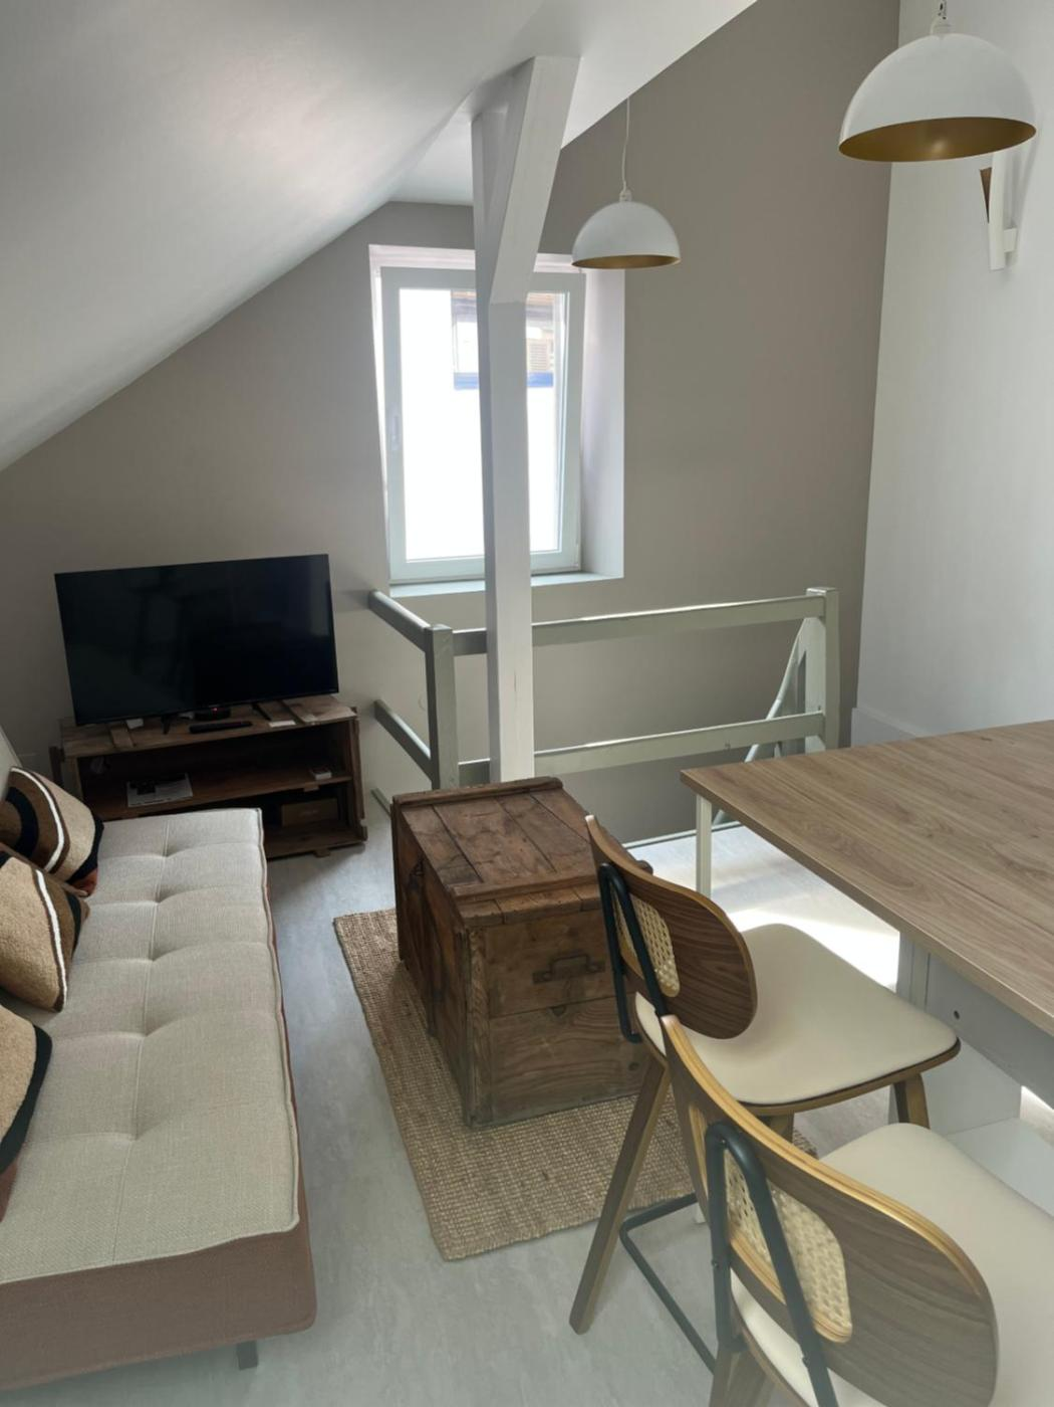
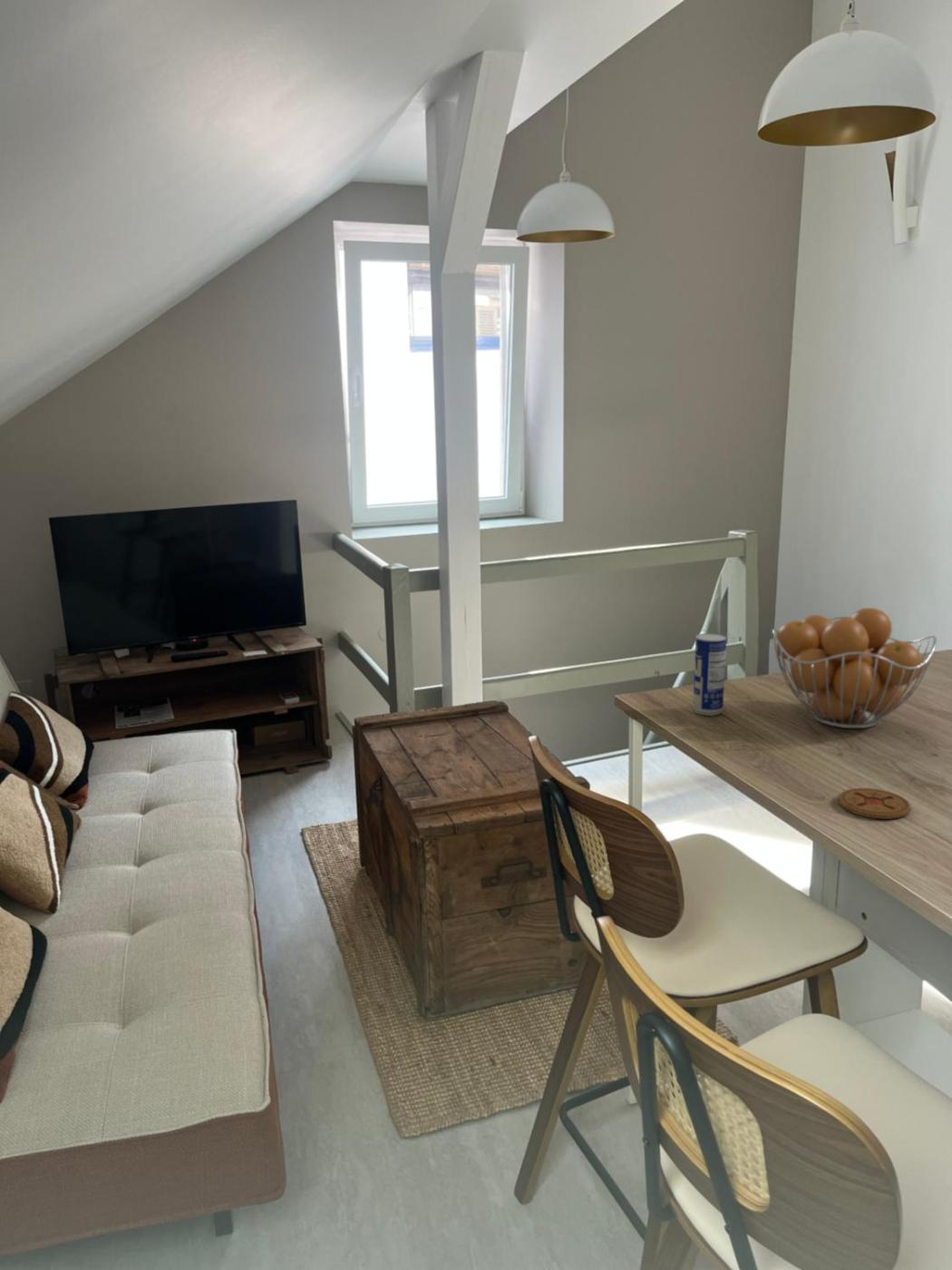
+ coaster (873, 803)
+ beverage can (709, 674)
+ fruit basket (850, 666)
